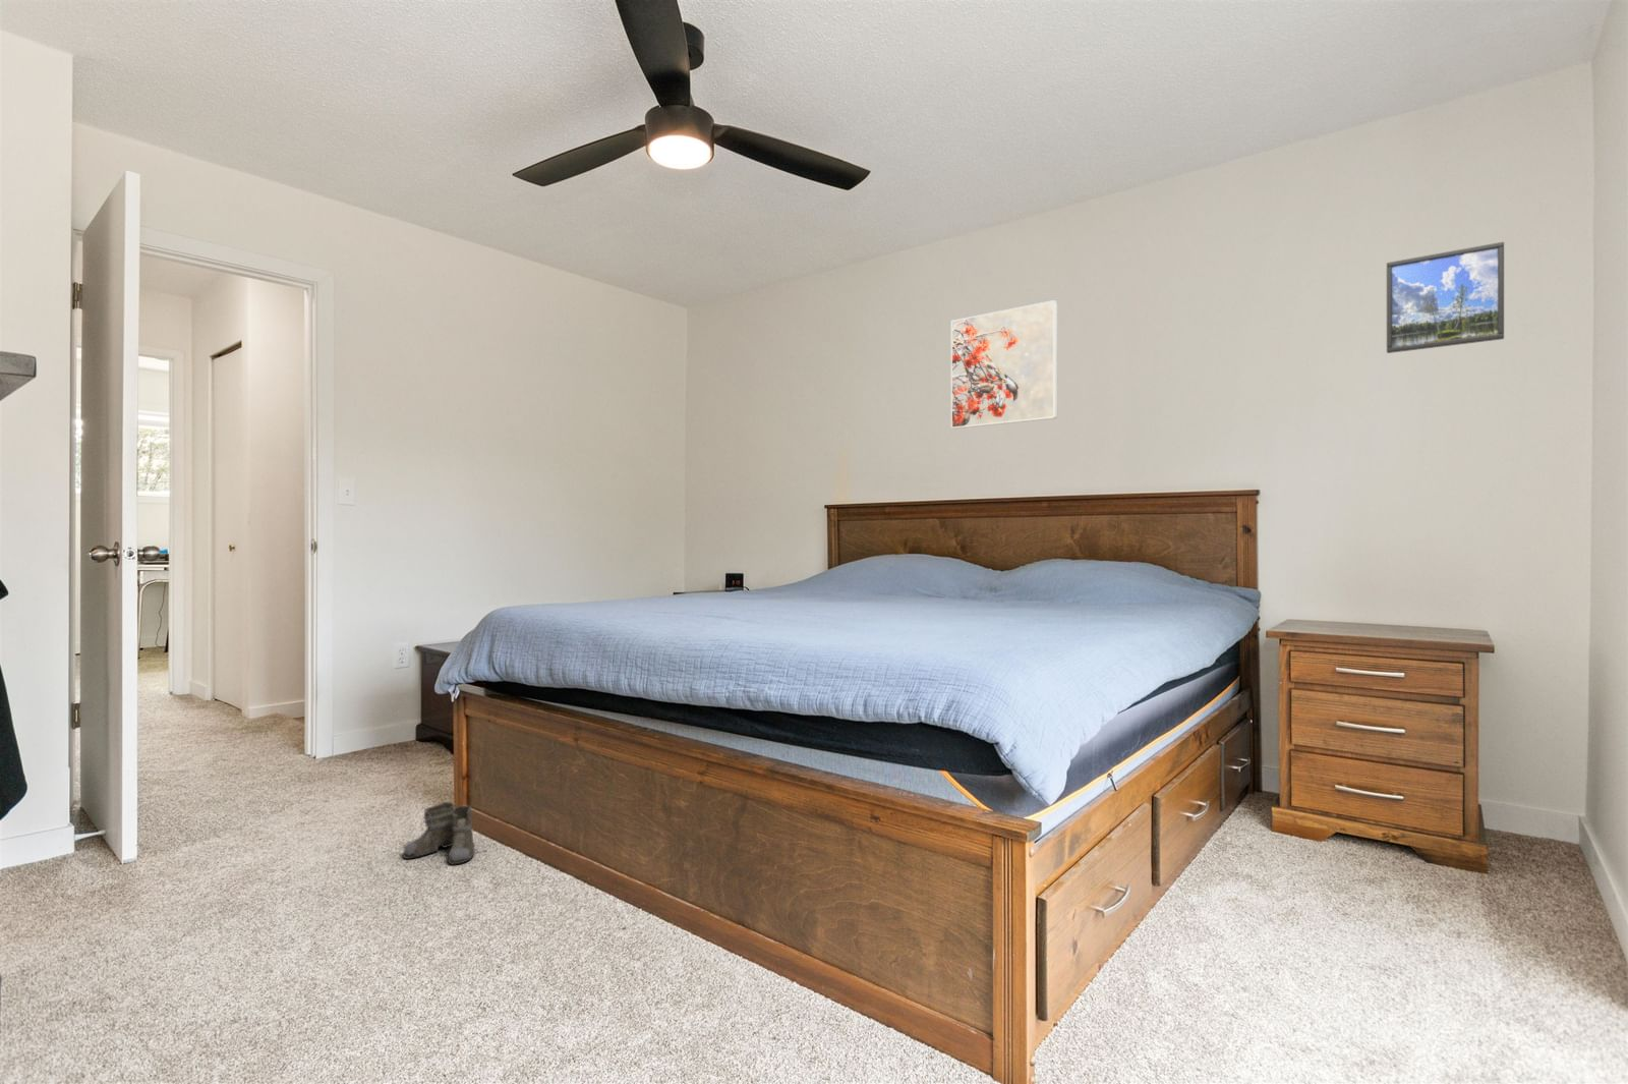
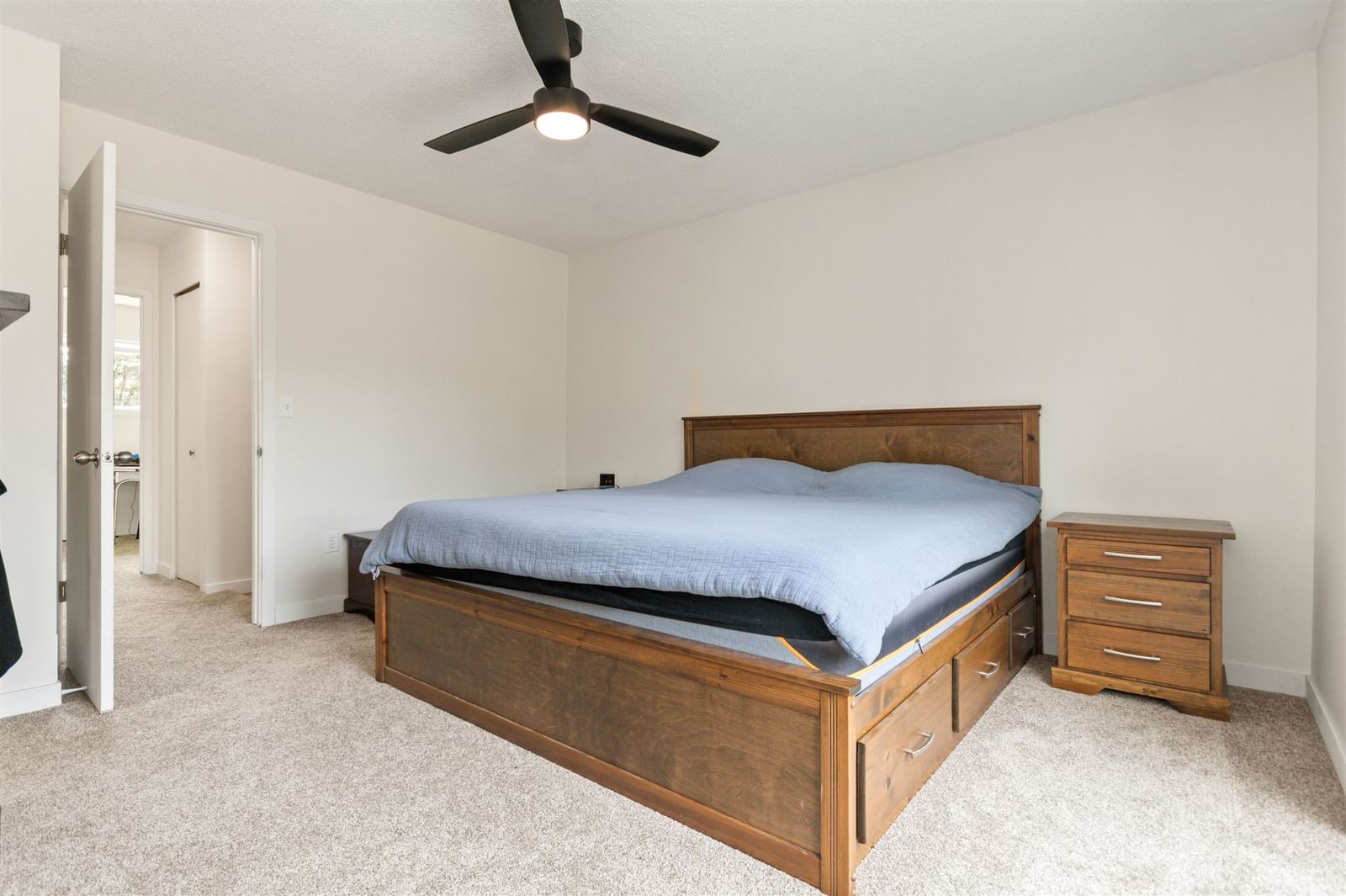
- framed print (1443, 299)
- boots (443, 831)
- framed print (1001, 368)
